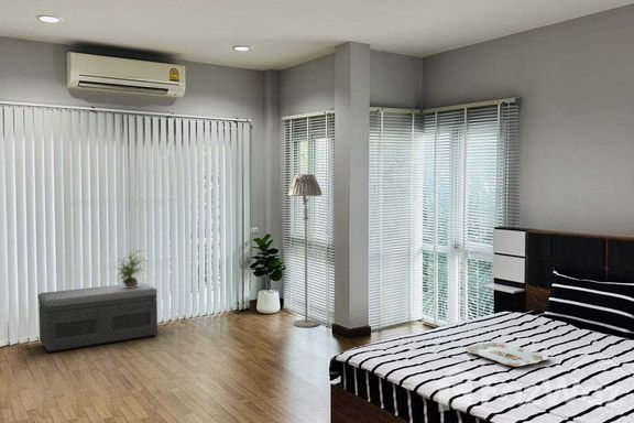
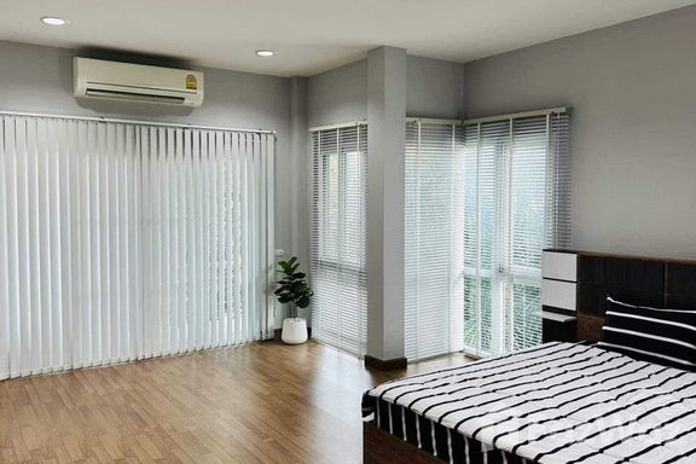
- potted plant (132, 268)
- serving tray (505, 354)
- storage bench (99, 314)
- floor lamp (305, 249)
